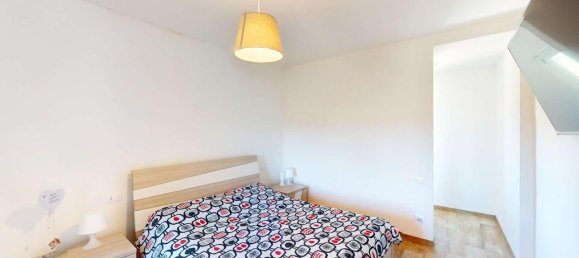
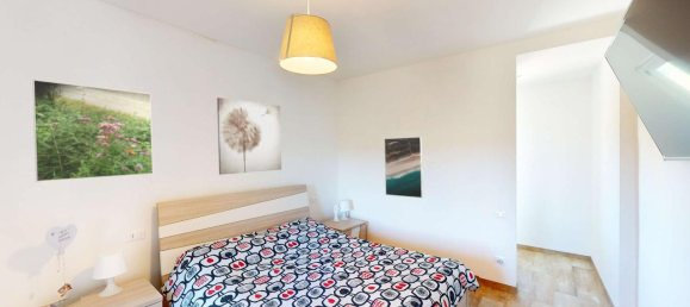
+ wall art (251, 137)
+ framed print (99, 132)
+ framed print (403, 167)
